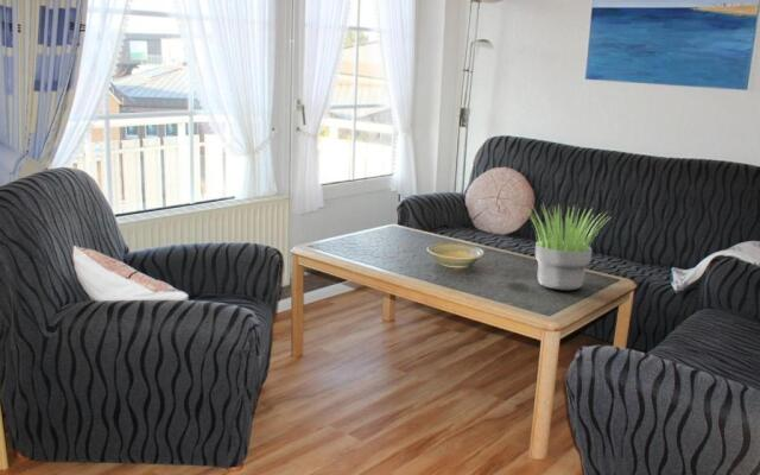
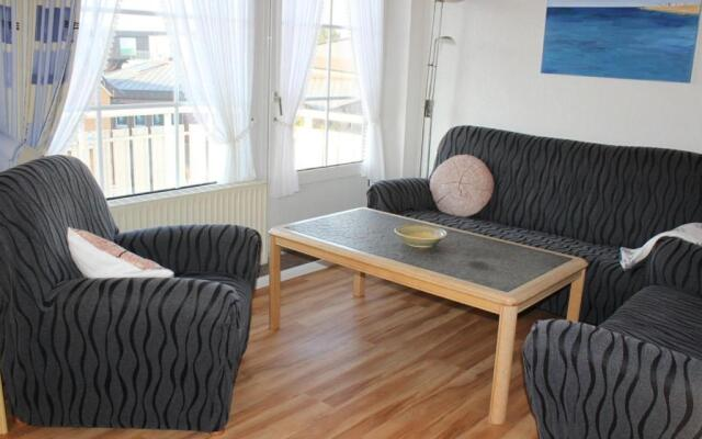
- potted plant (563, 248)
